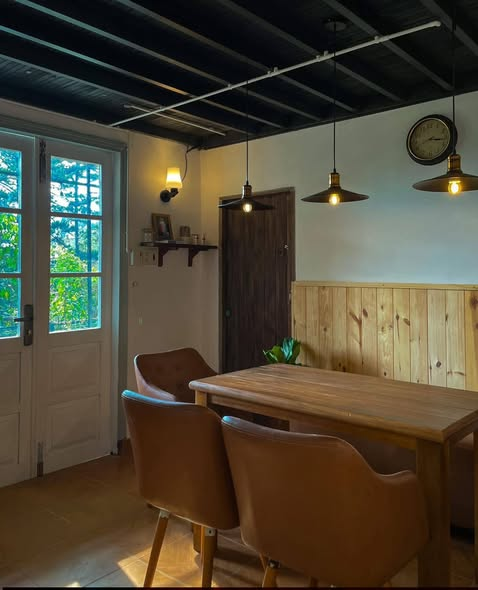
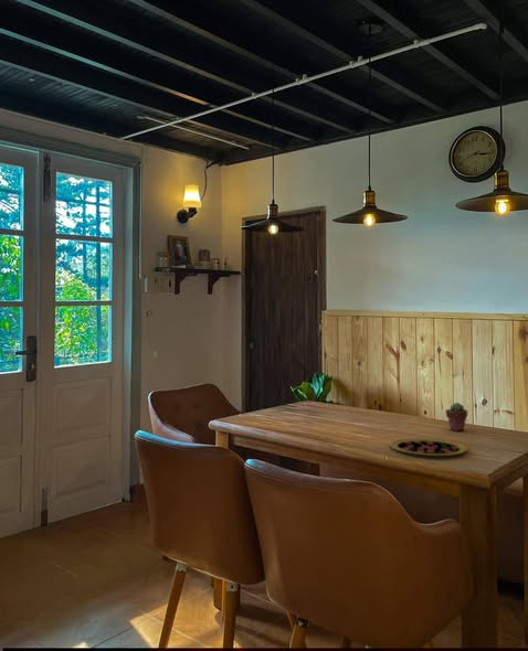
+ pizza (427, 447)
+ potted succulent (456, 416)
